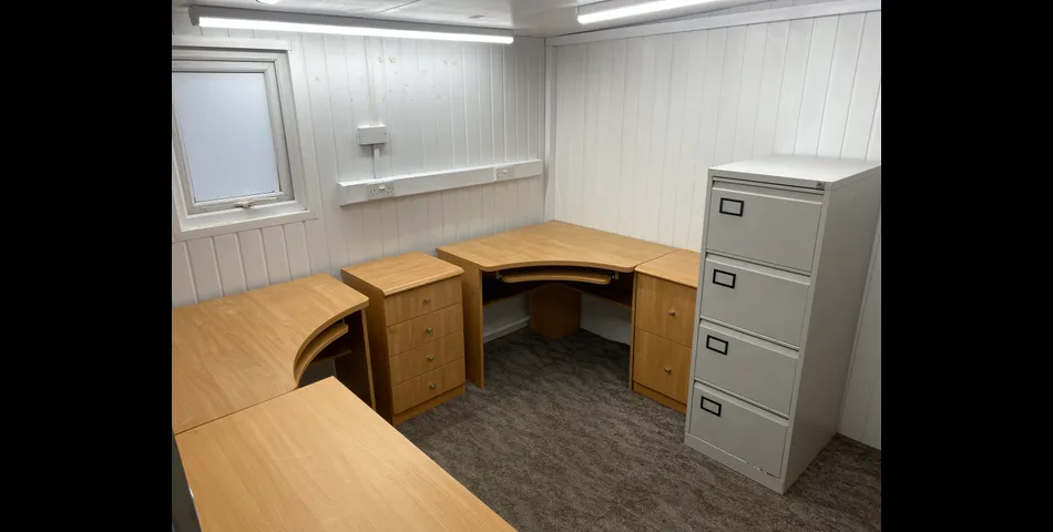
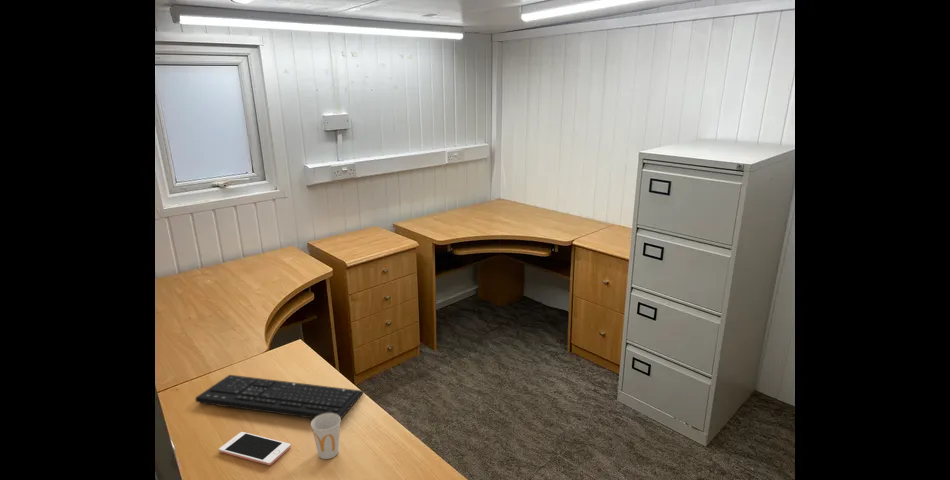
+ cell phone (255, 447)
+ keyboard (281, 394)
+ cup (327, 437)
